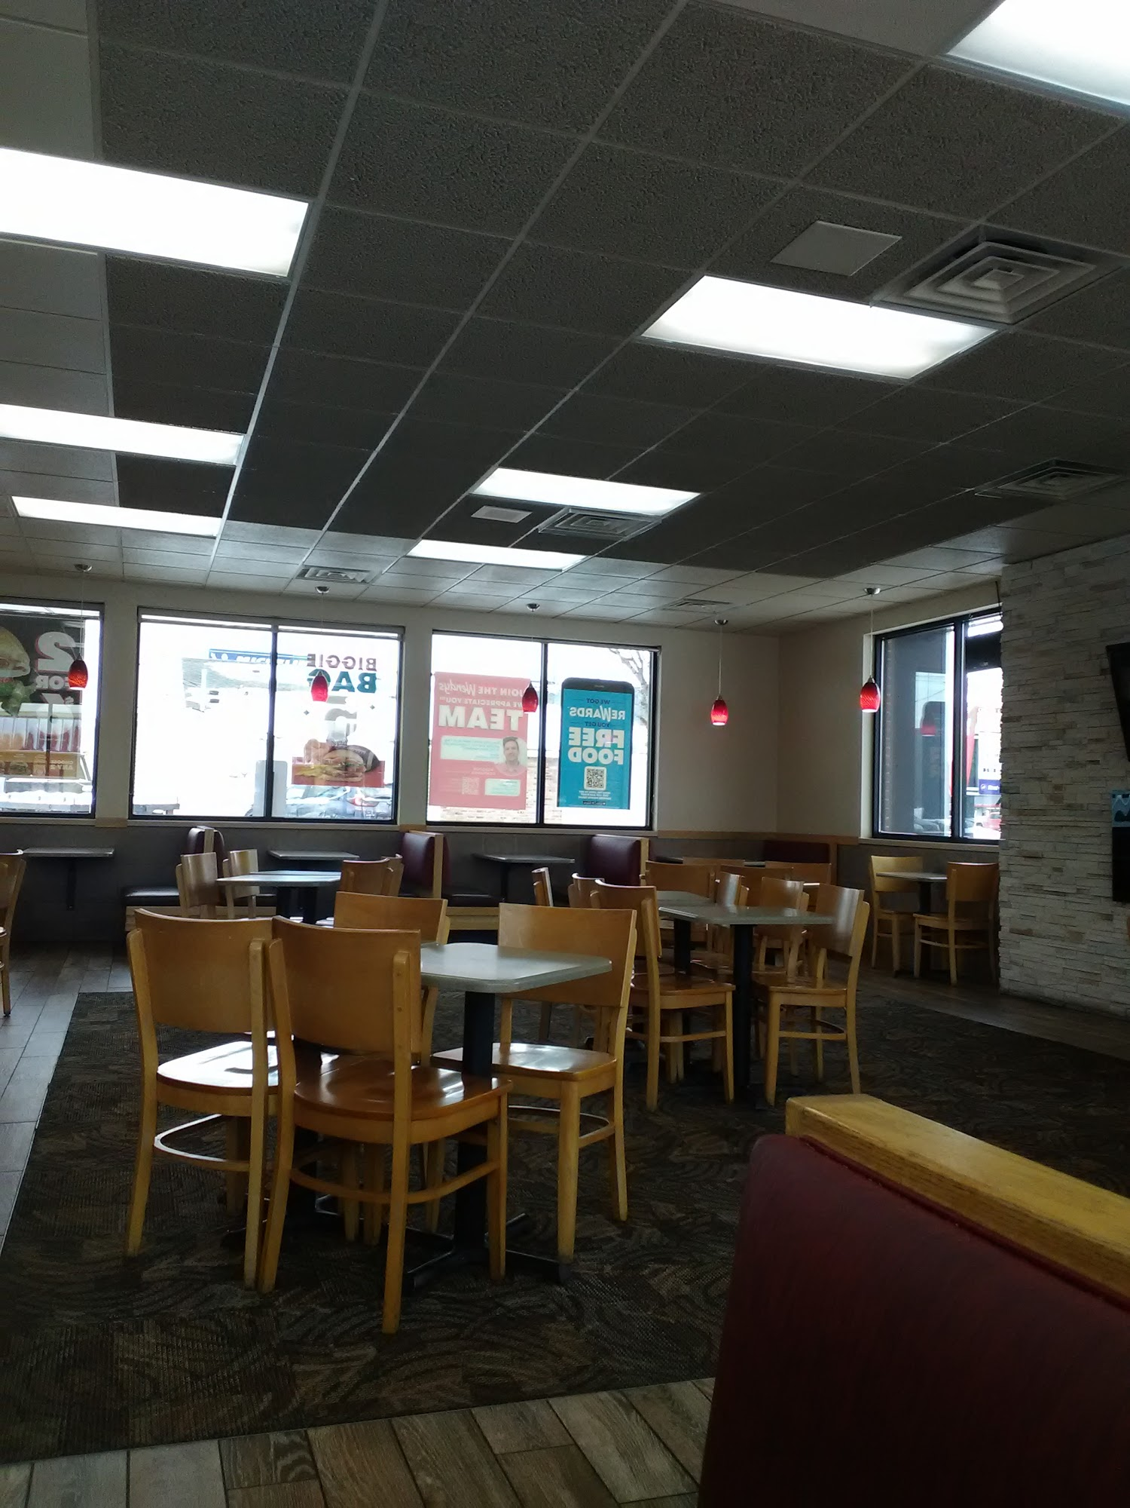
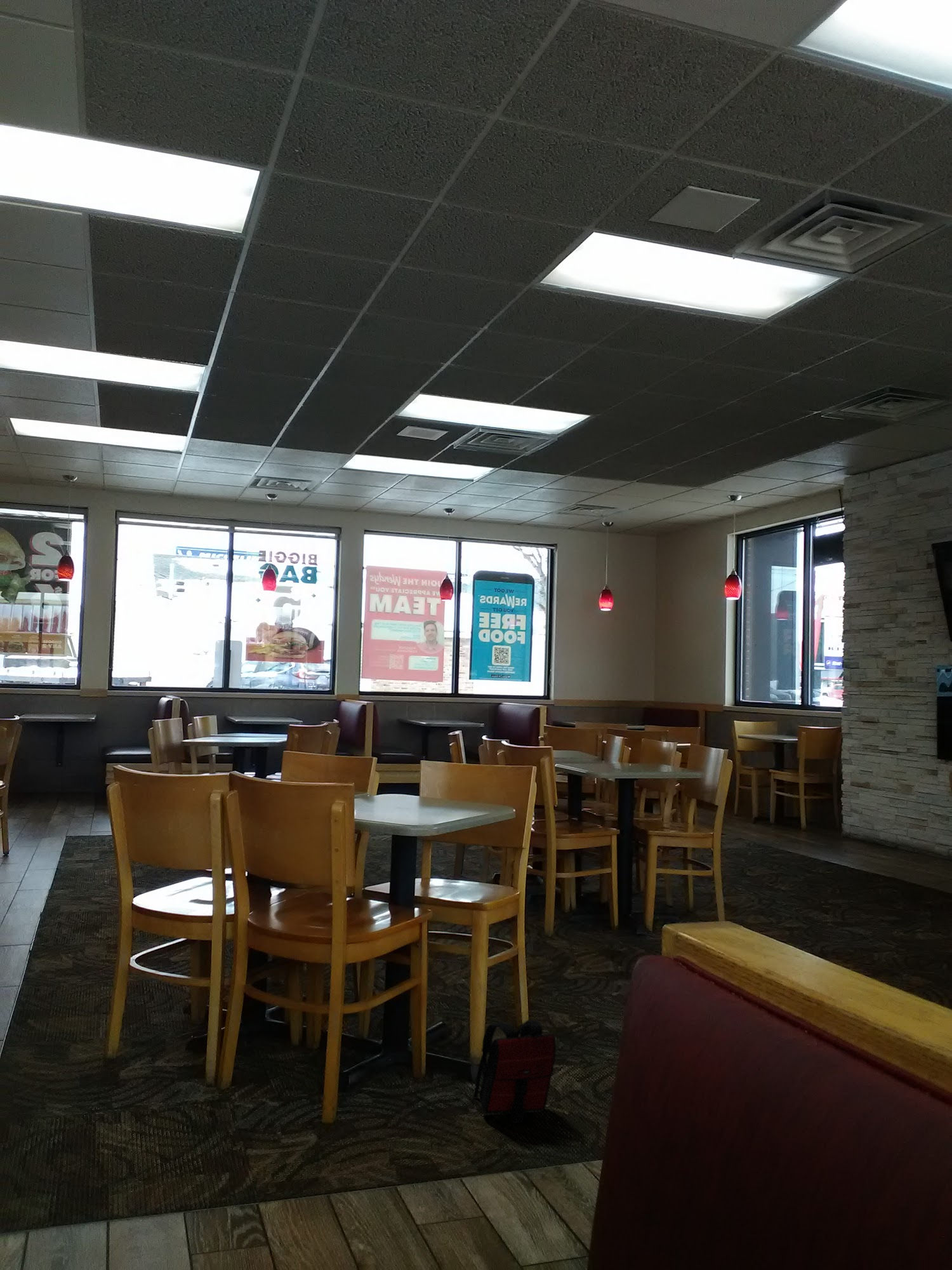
+ backpack (512, 1061)
